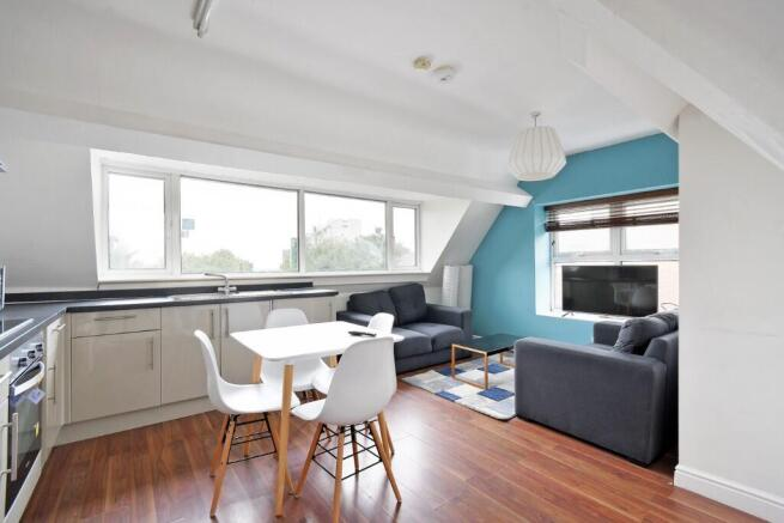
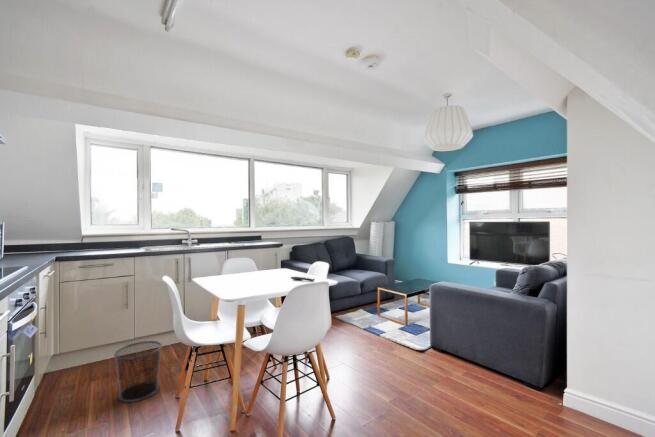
+ waste bin (139, 370)
